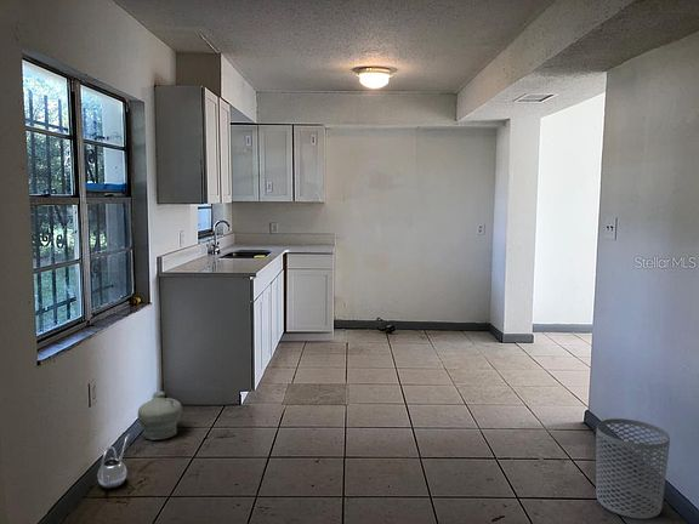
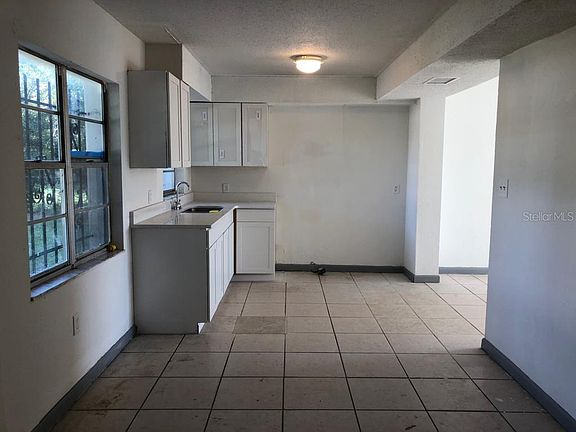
- watering can (115, 458)
- waste bin (630, 466)
- jar (160, 414)
